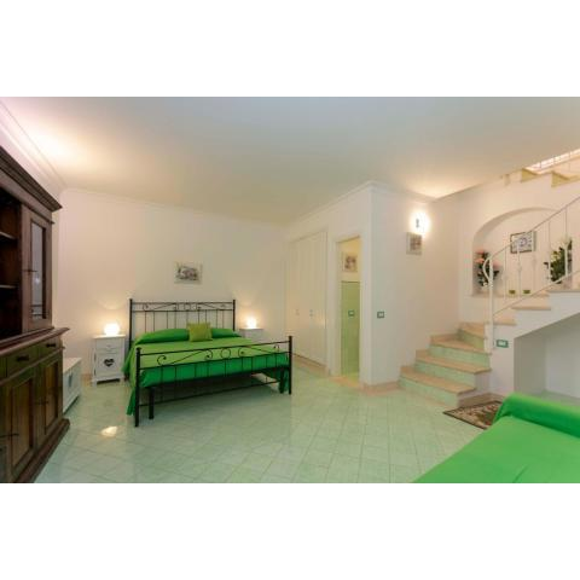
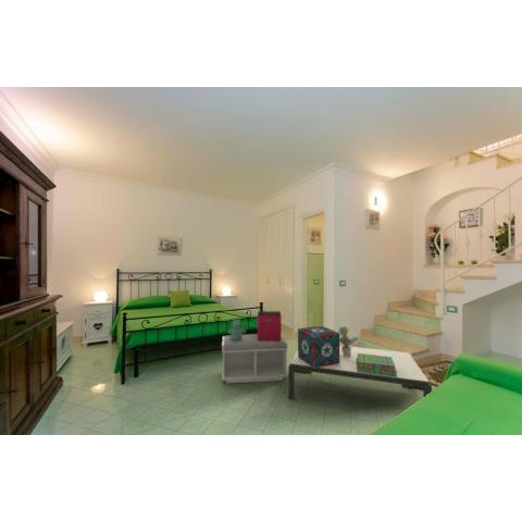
+ decorative box (318, 345)
+ stuffed bear (236, 327)
+ potted plant (346, 340)
+ coffee table (352, 374)
+ stack of books (374, 363)
+ storage bin (269, 325)
+ bench (253, 357)
